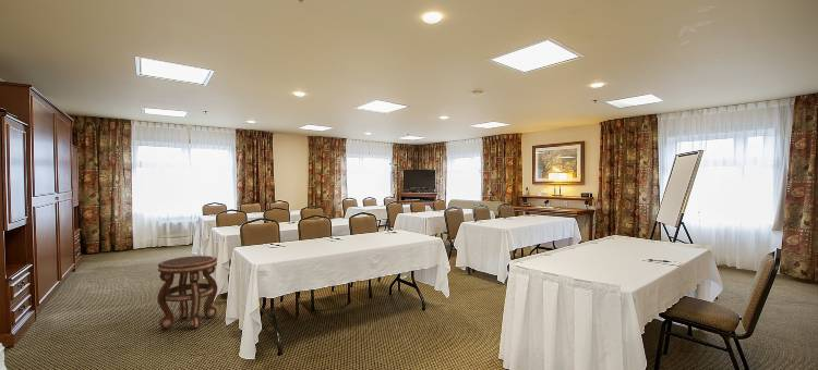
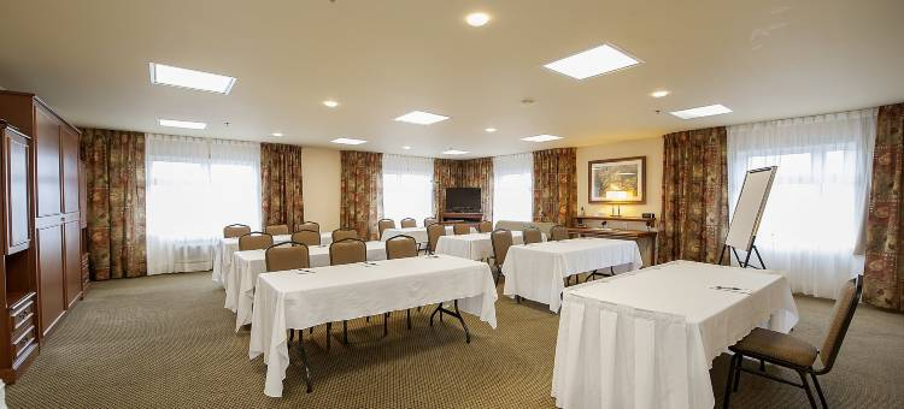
- side table (187, 289)
